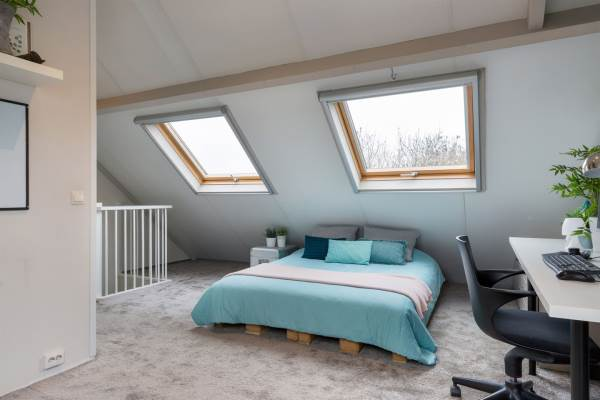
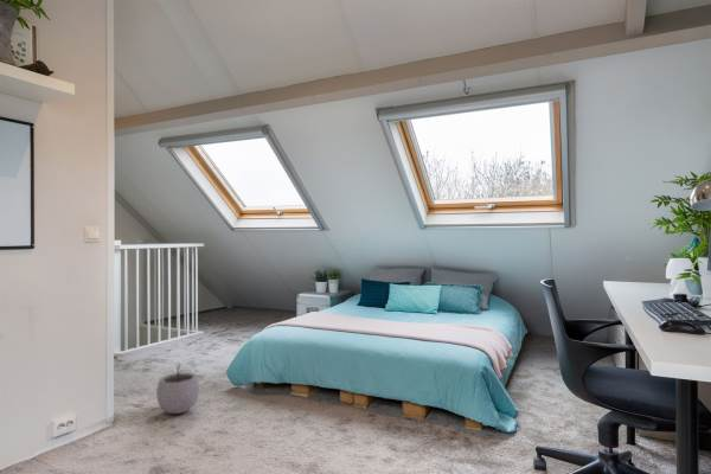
+ plant pot (178, 386)
